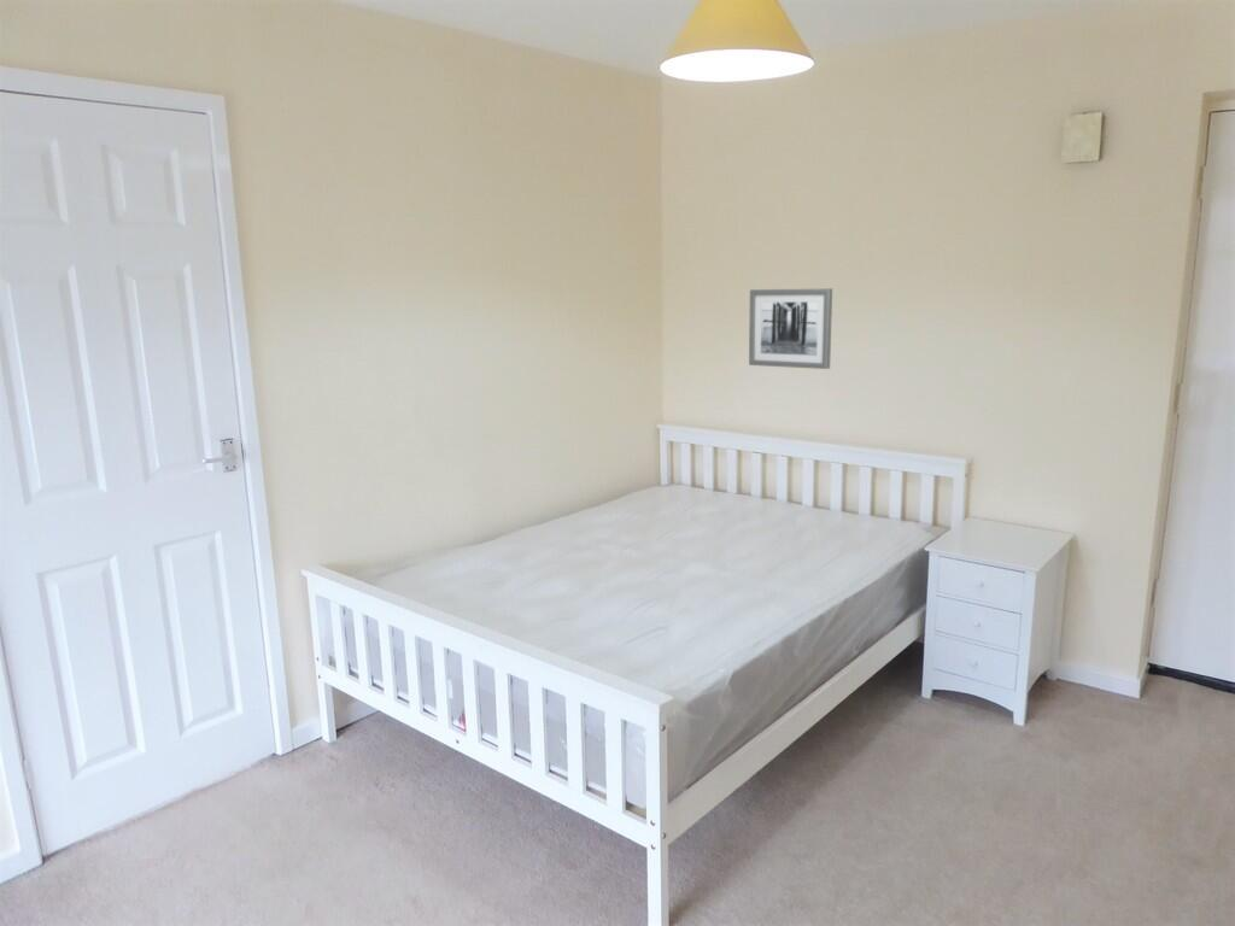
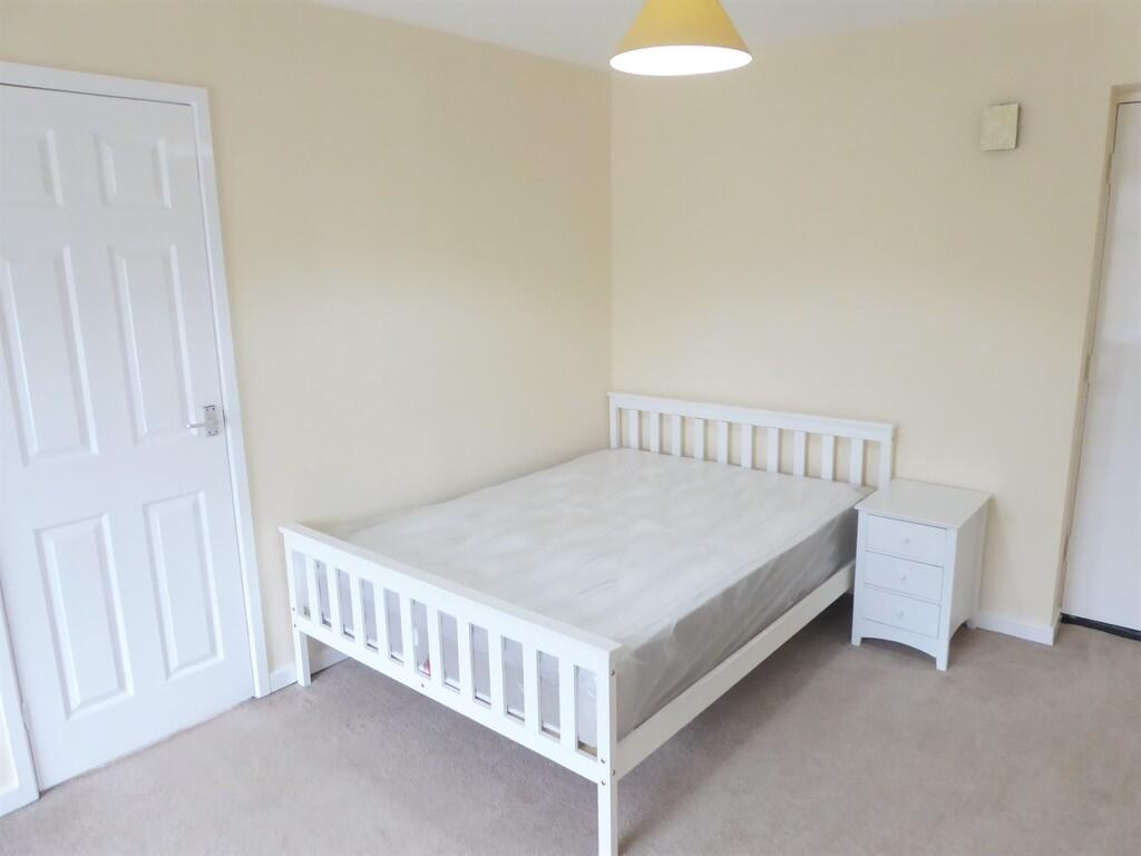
- wall art (789, 328)
